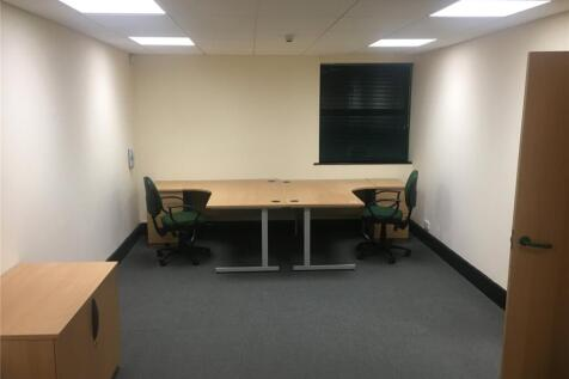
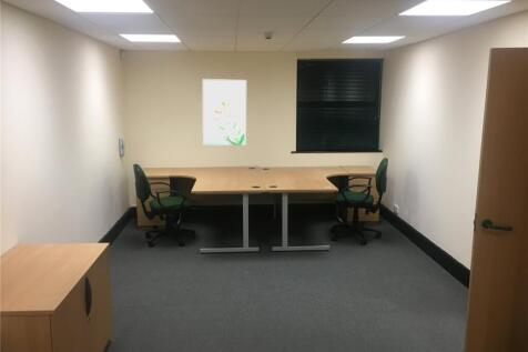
+ wall art (224, 112)
